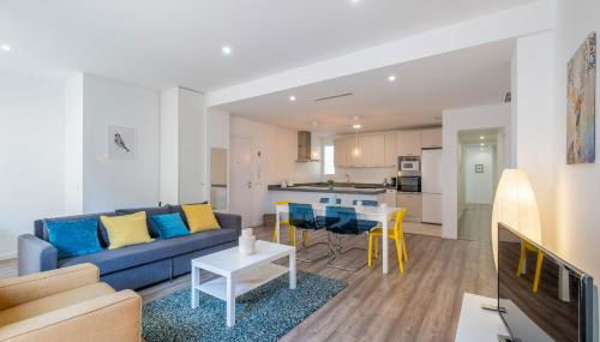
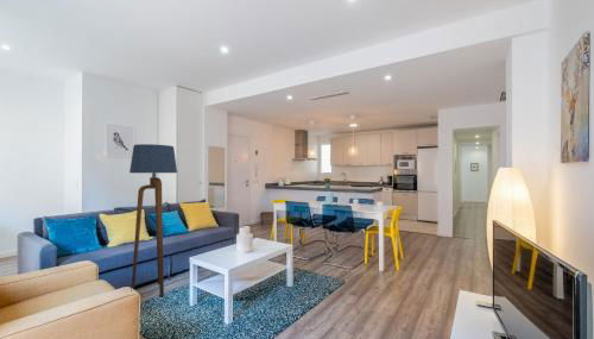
+ floor lamp (156, 218)
